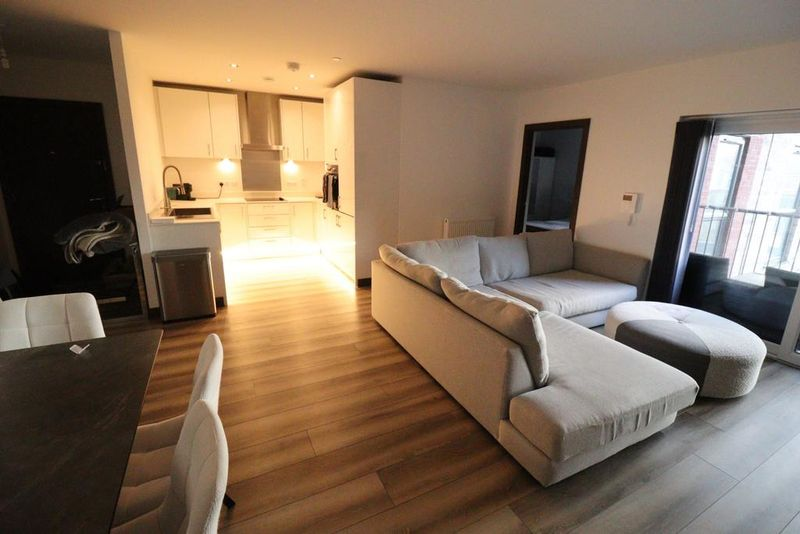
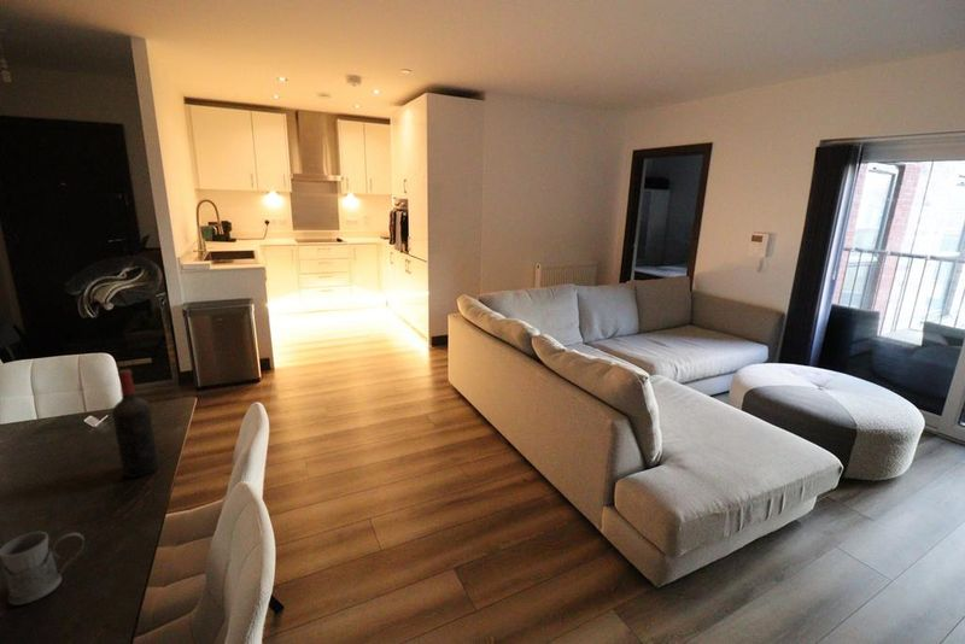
+ mug (45, 561)
+ wine bottle (133, 421)
